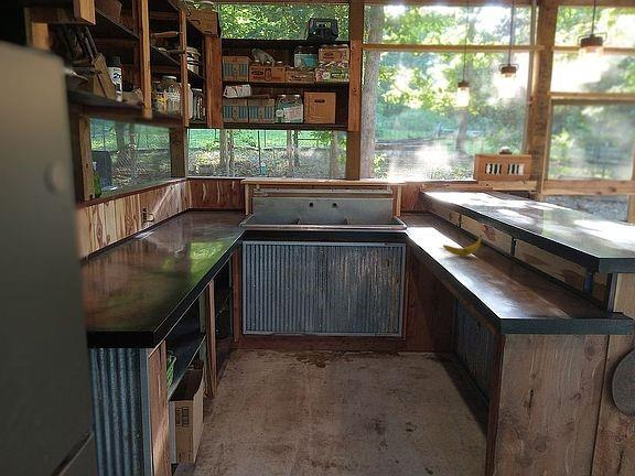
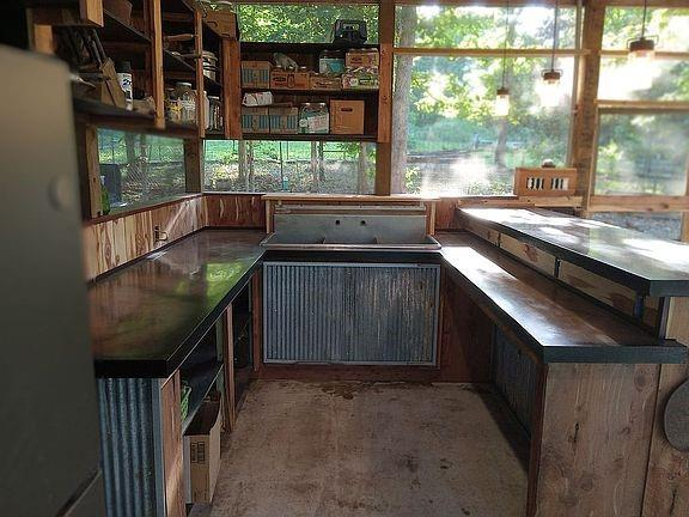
- banana (462, 248)
